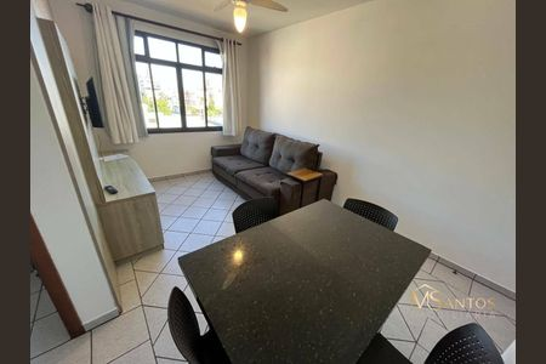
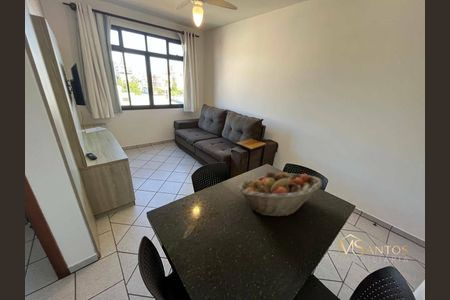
+ fruit basket (278, 189)
